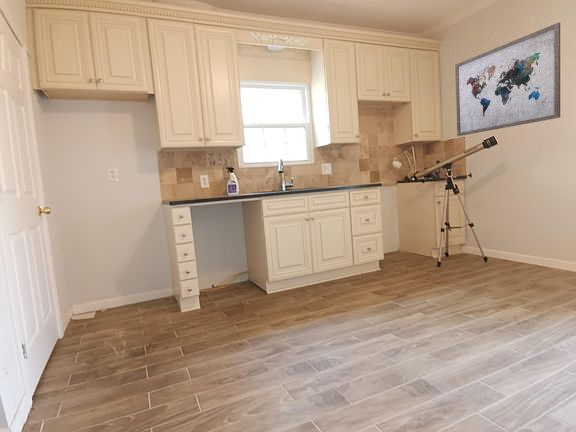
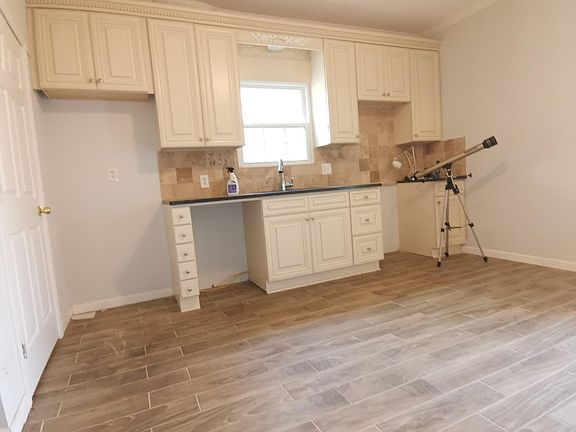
- wall art (501, 87)
